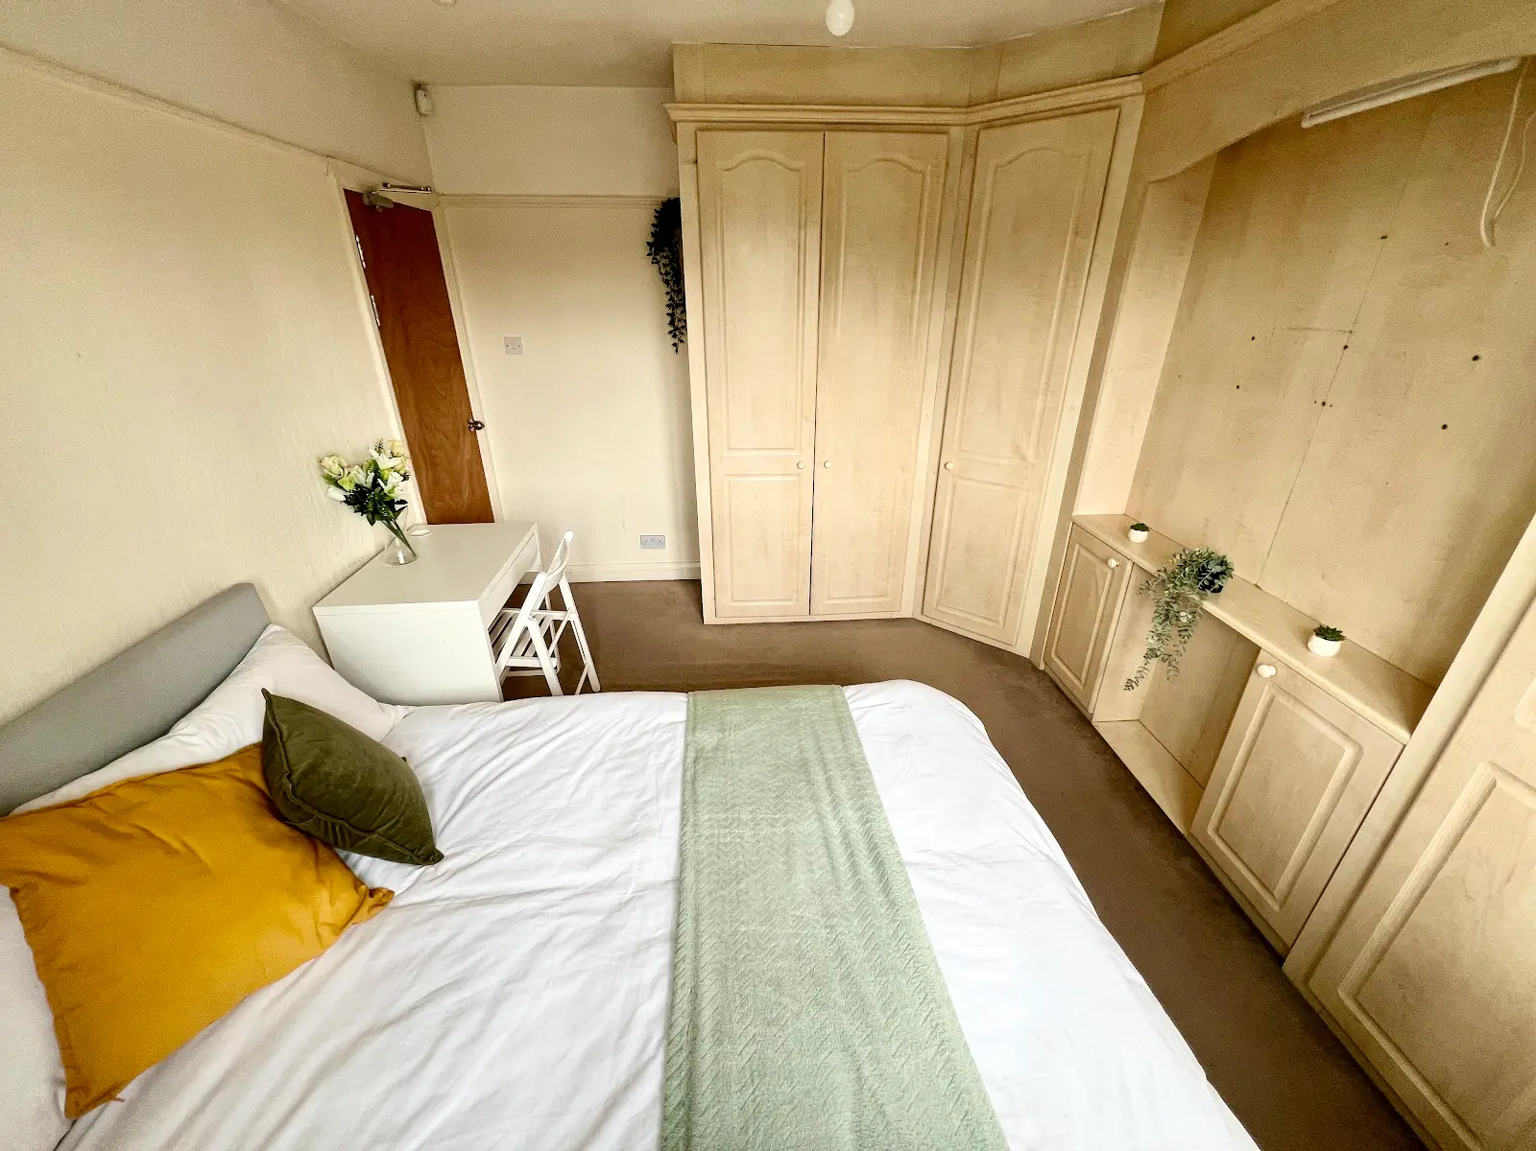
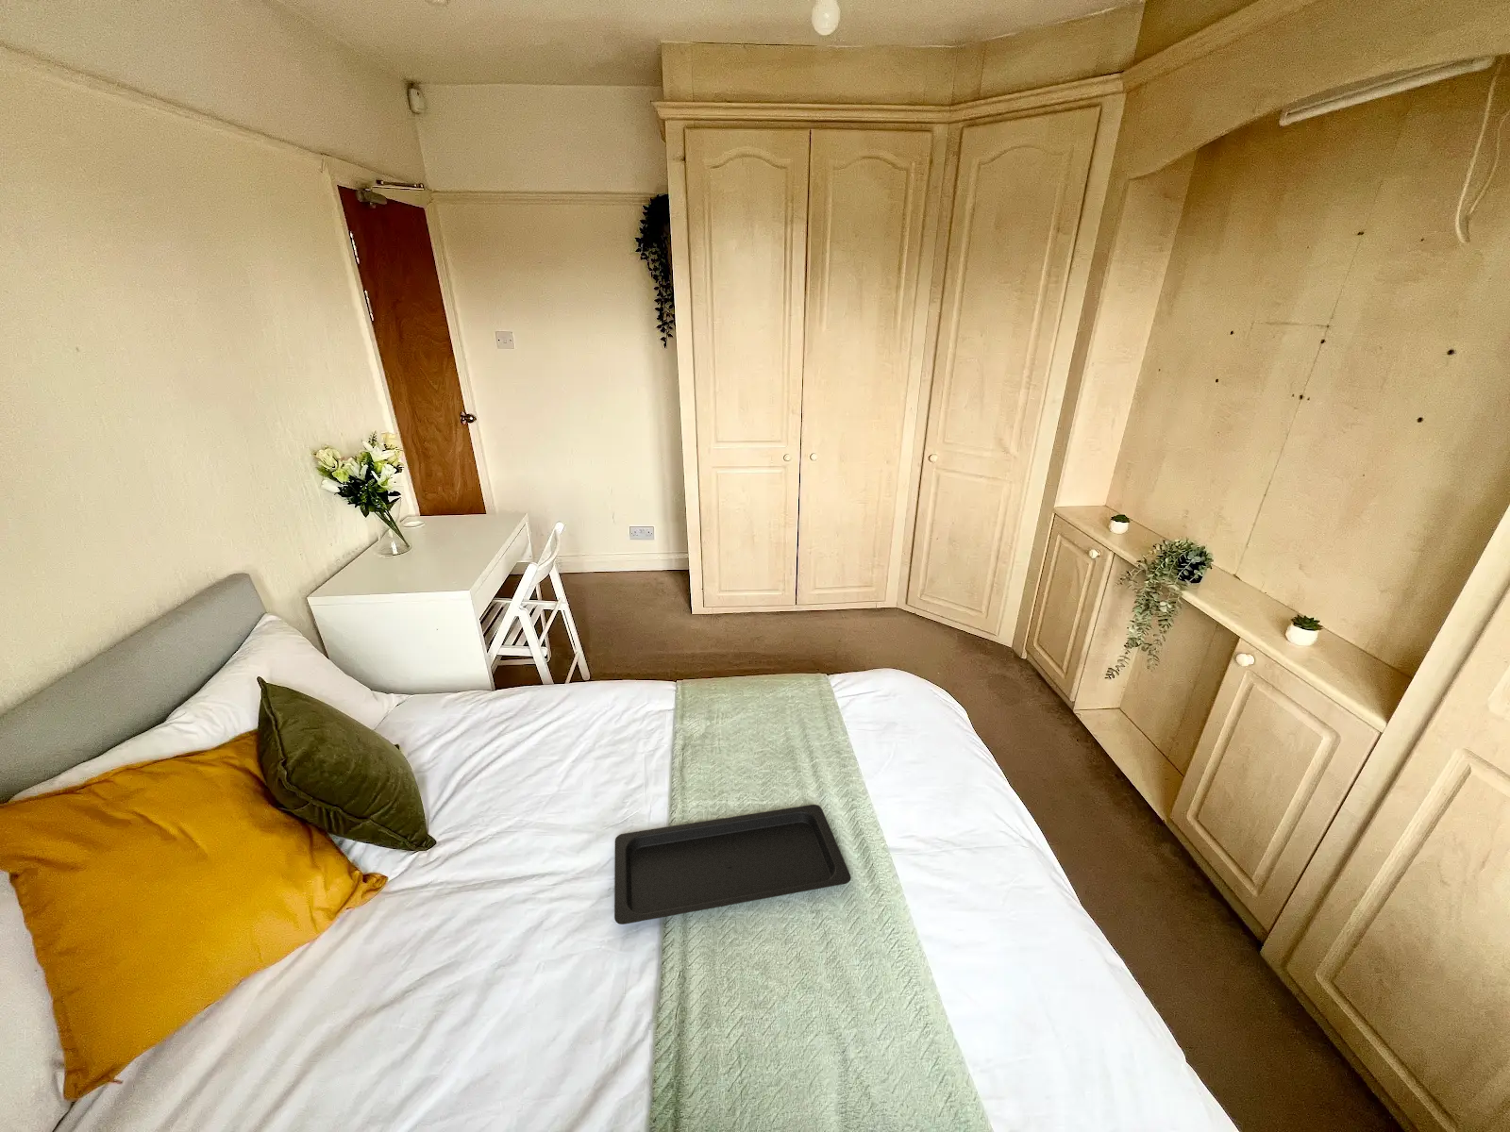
+ serving tray (729, 861)
